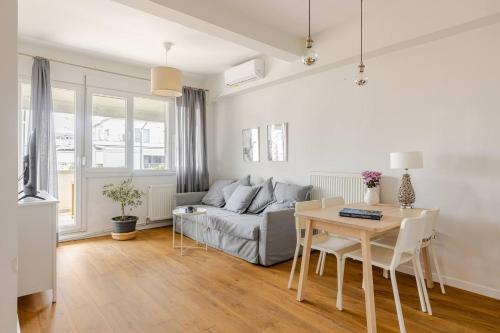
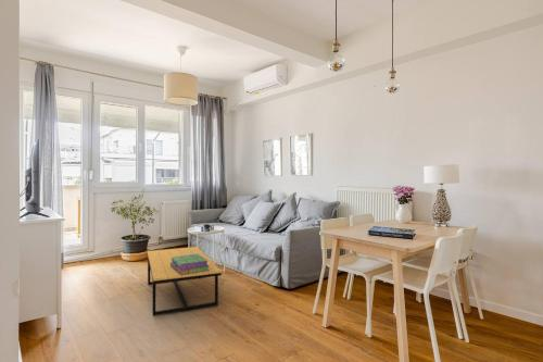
+ stack of books (189, 263)
+ coffee table (179, 276)
